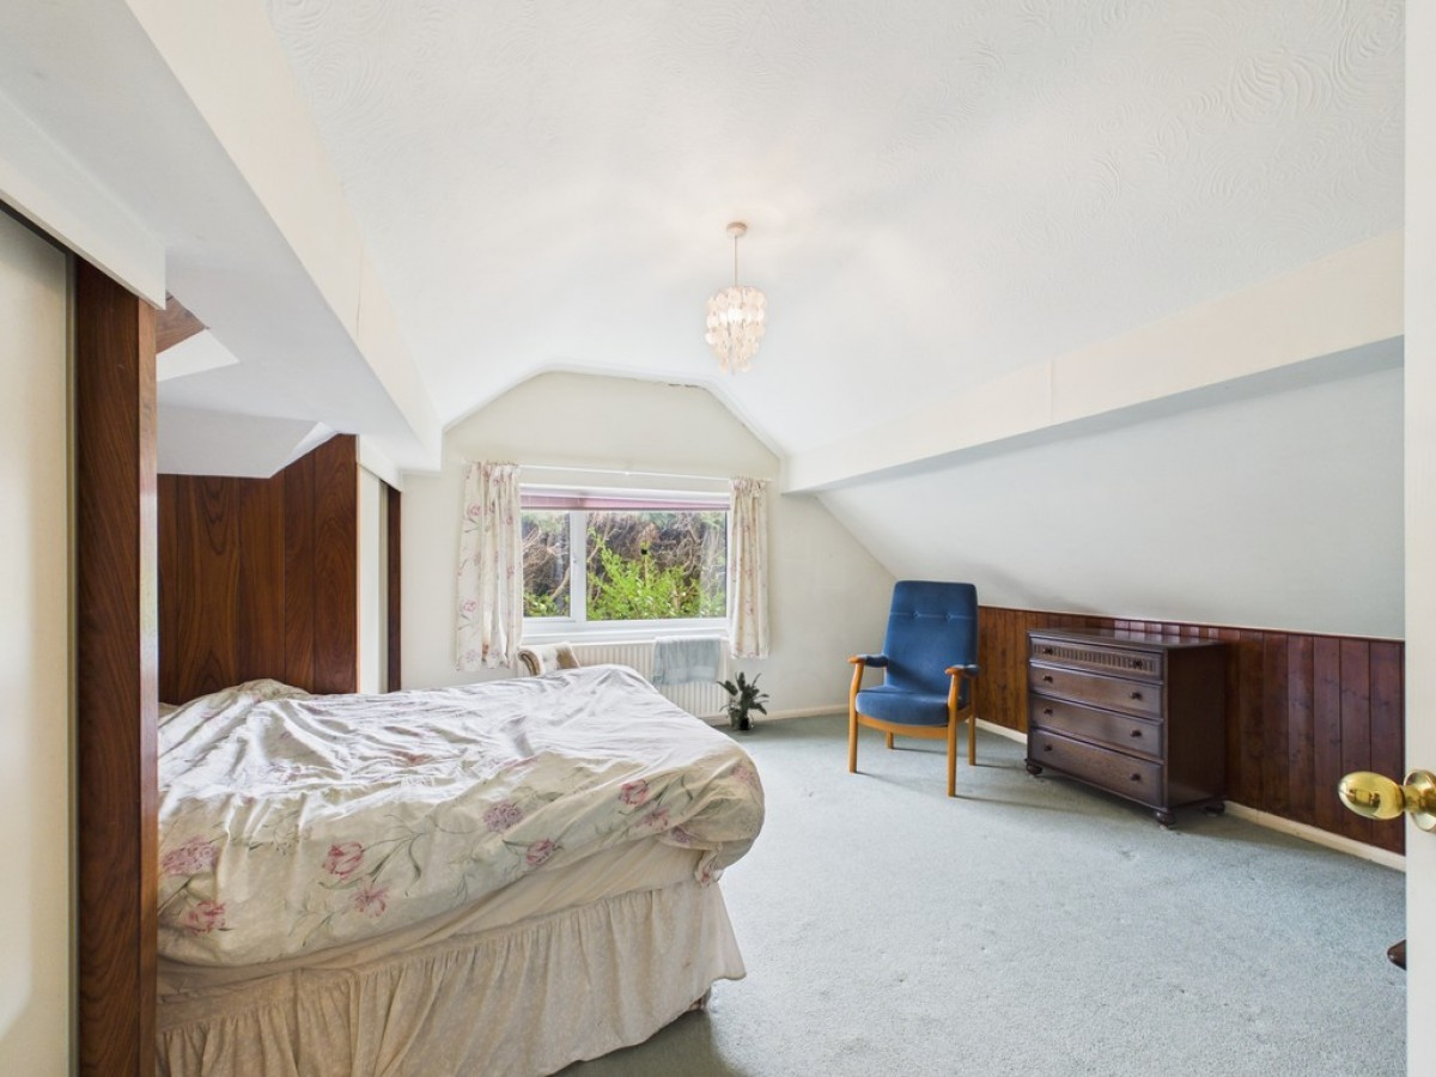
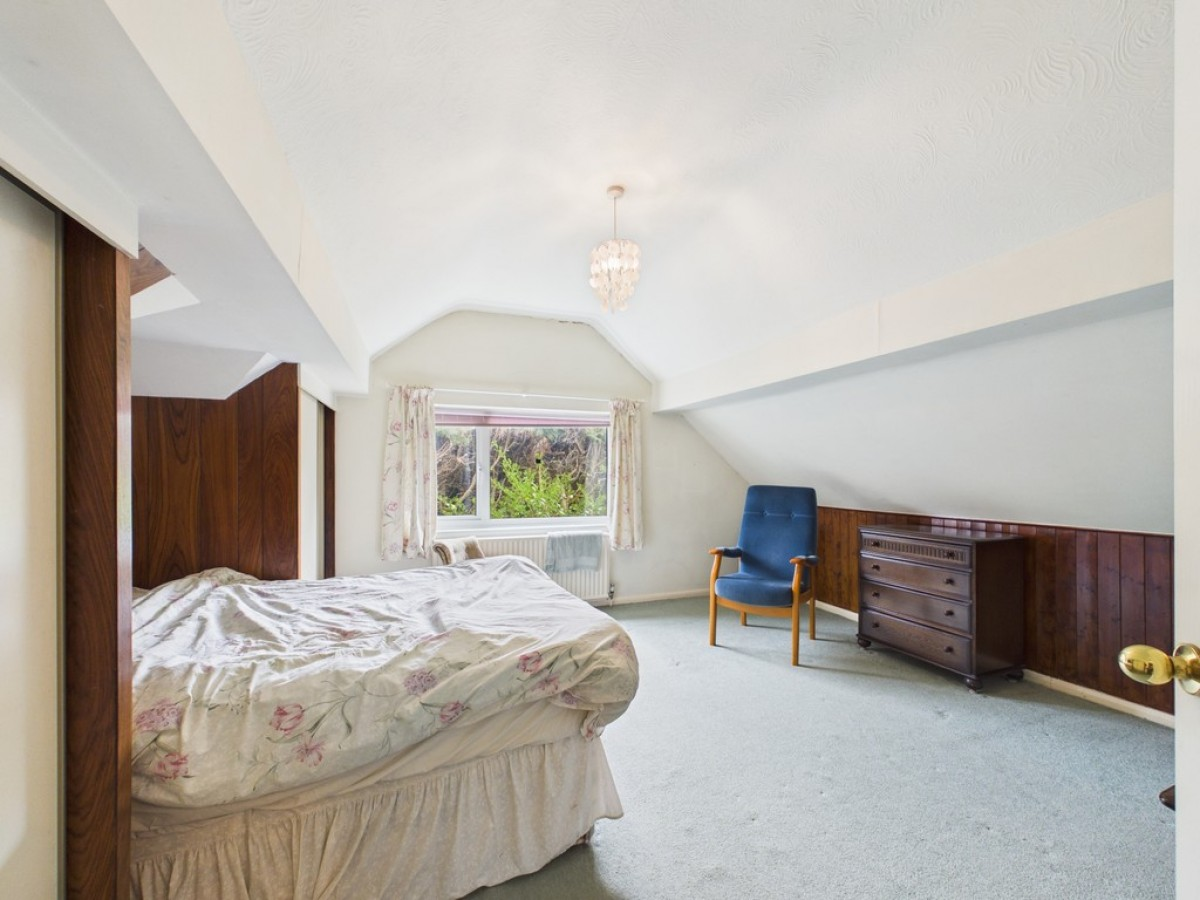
- potted plant (744, 701)
